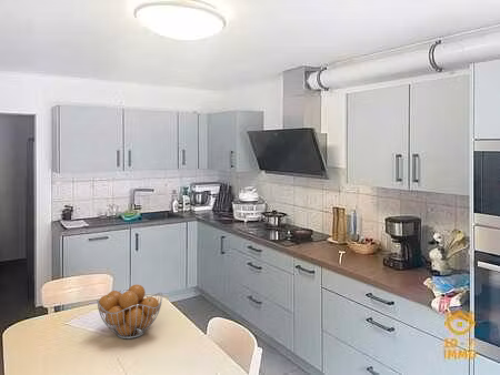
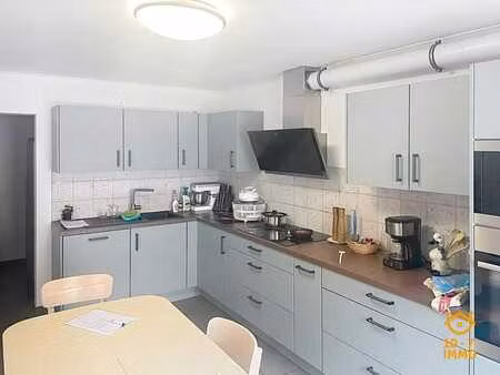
- fruit basket (130, 310)
